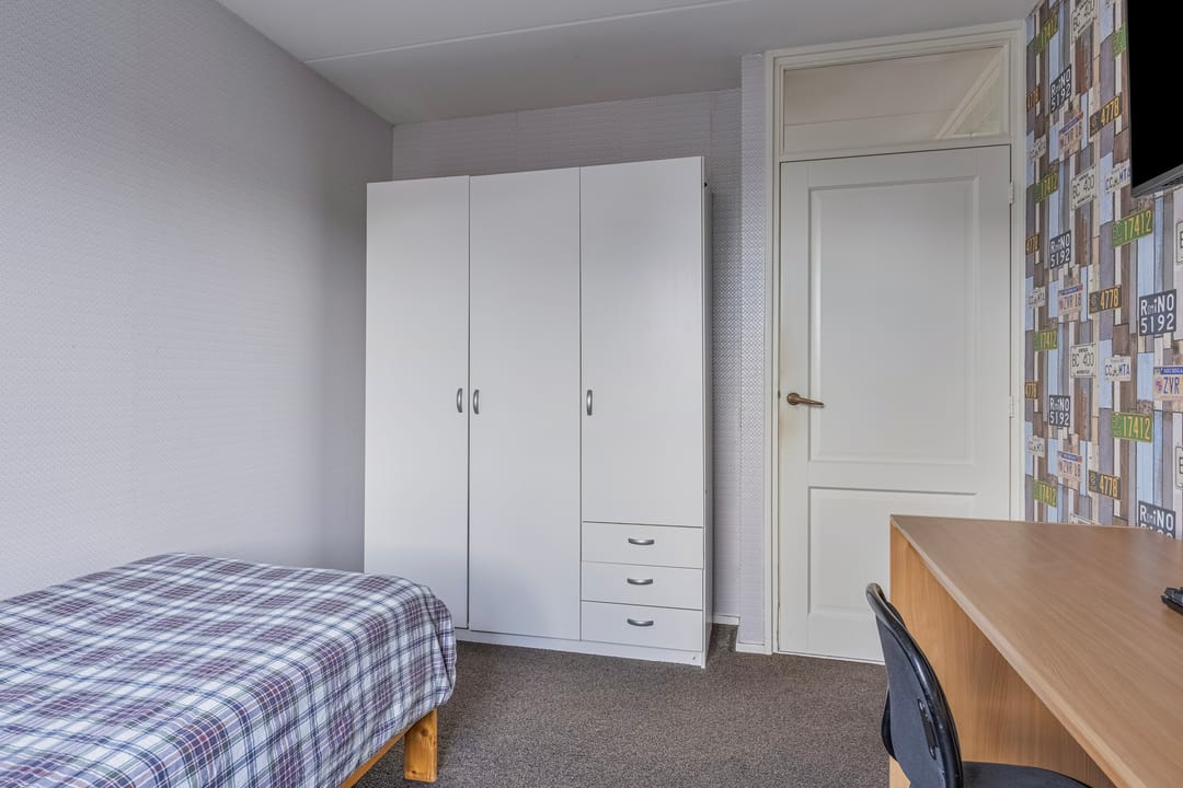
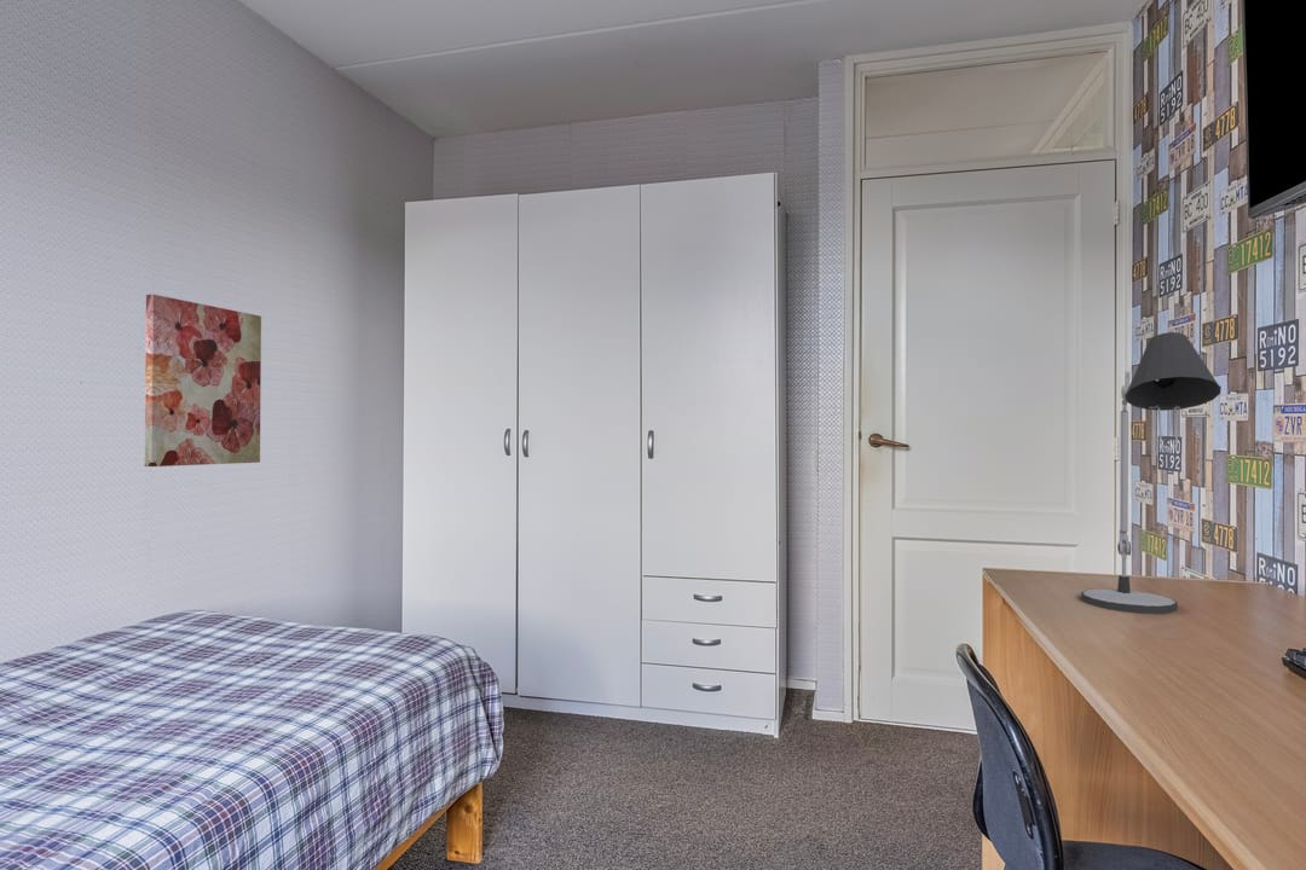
+ desk lamp (1127, 487)
+ wall art (207, 384)
